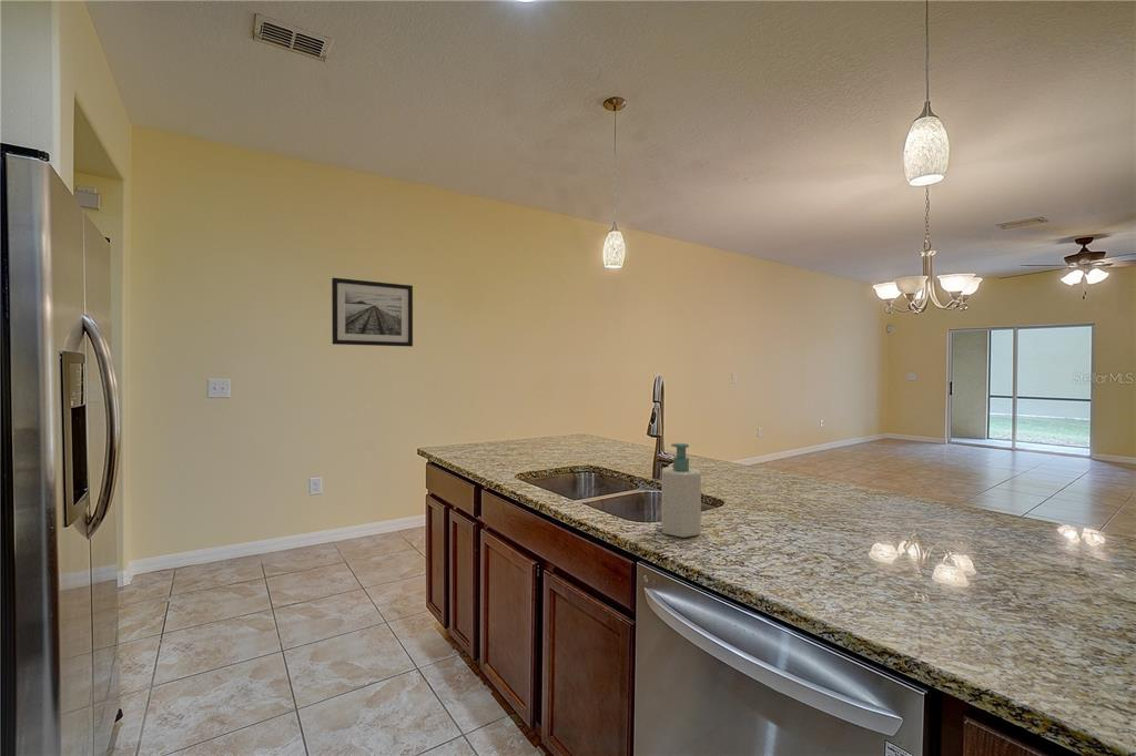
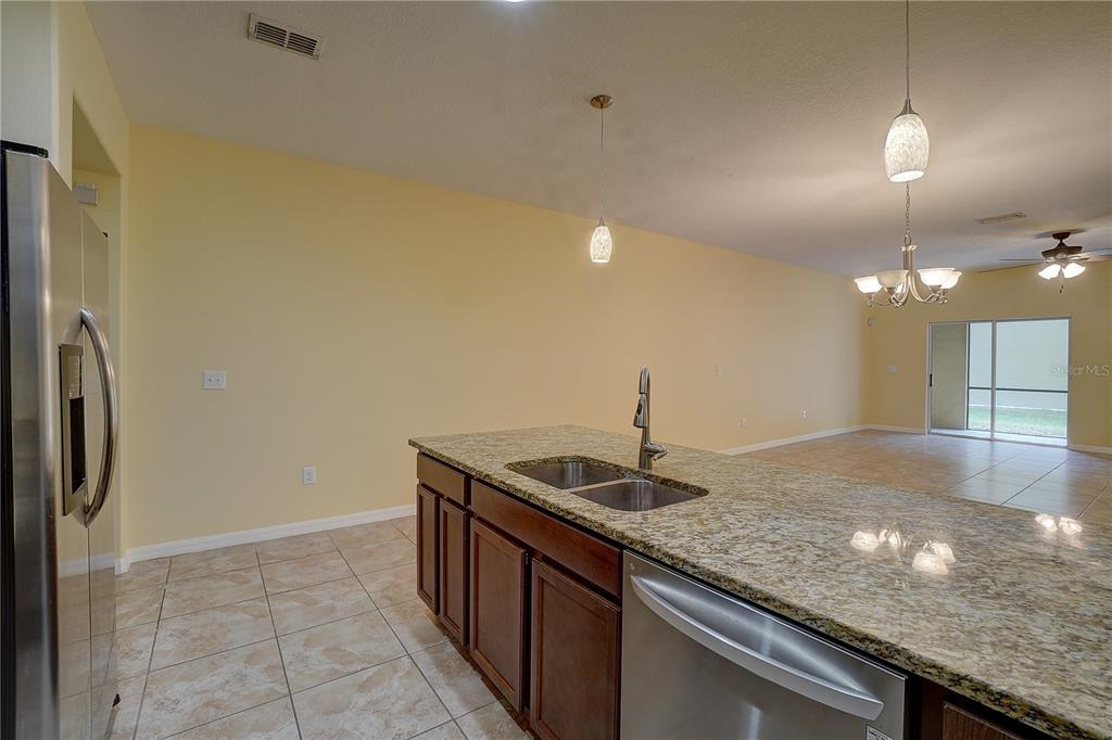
- wall art (374, 314)
- soap bottle (680, 488)
